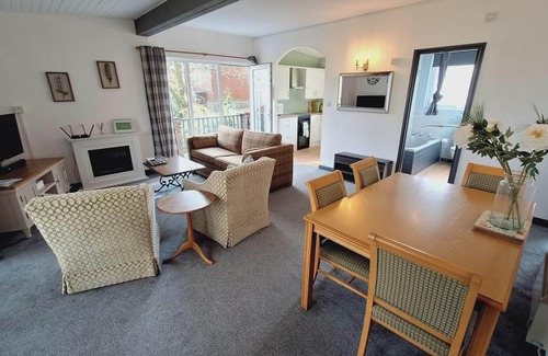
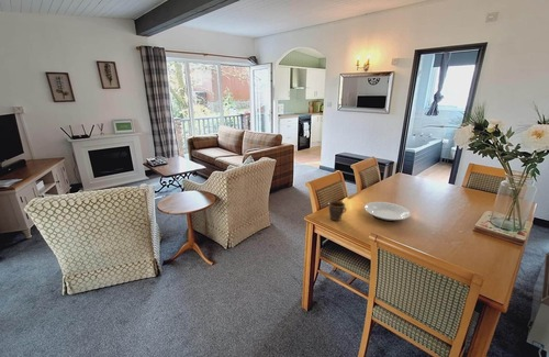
+ plate (385, 212)
+ mug (337, 211)
